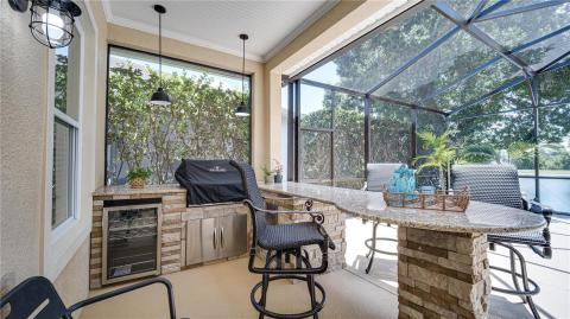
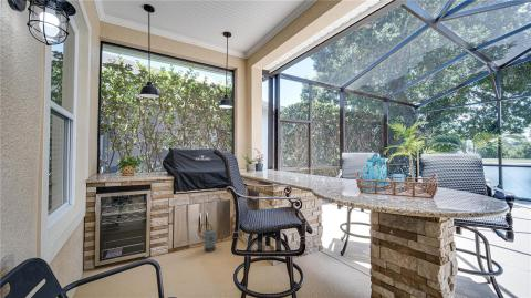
+ watering can (209, 235)
